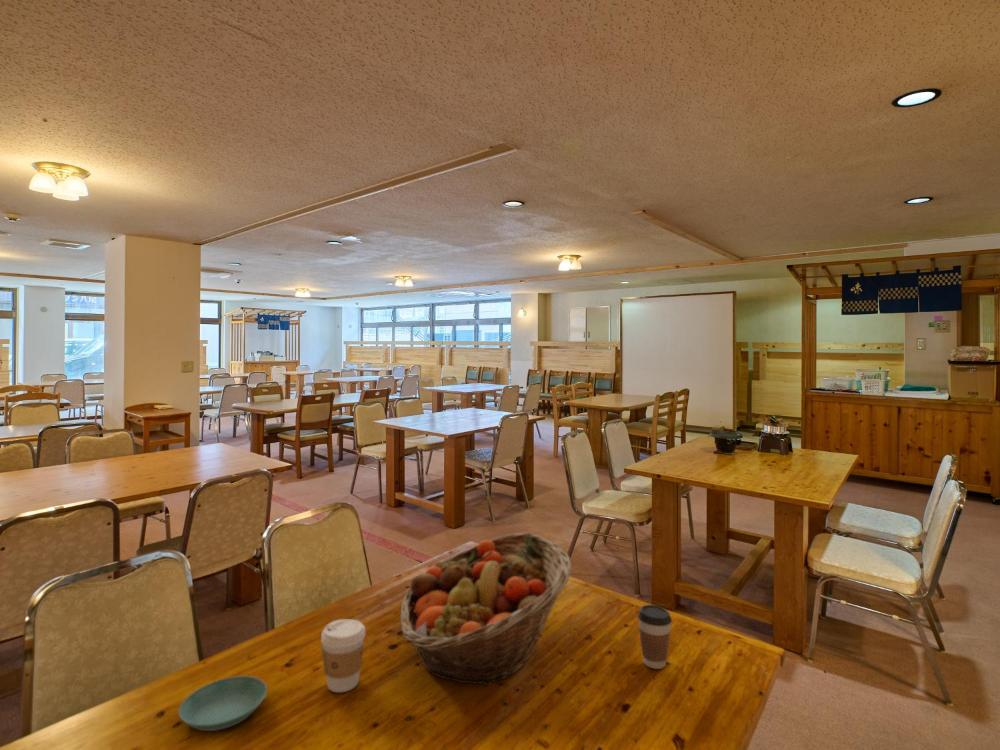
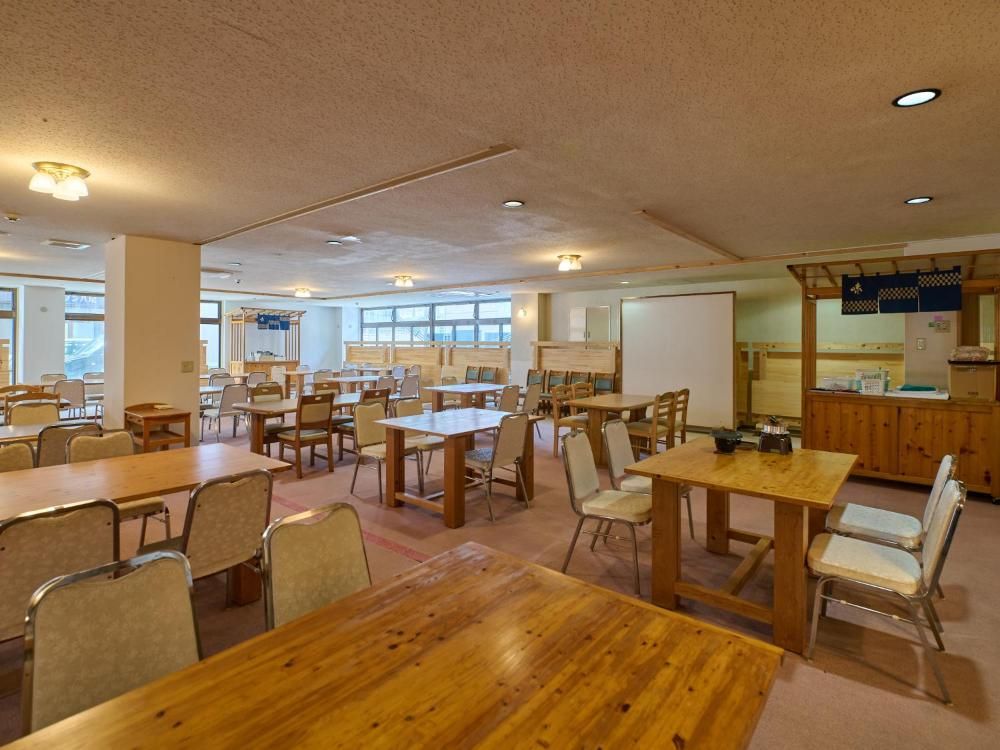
- coffee cup (343, 654)
- coffee cup (654, 637)
- saucer (224, 705)
- fruit basket (484, 597)
